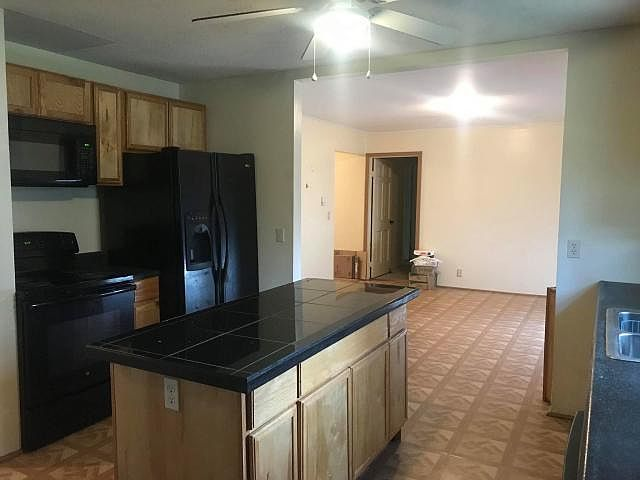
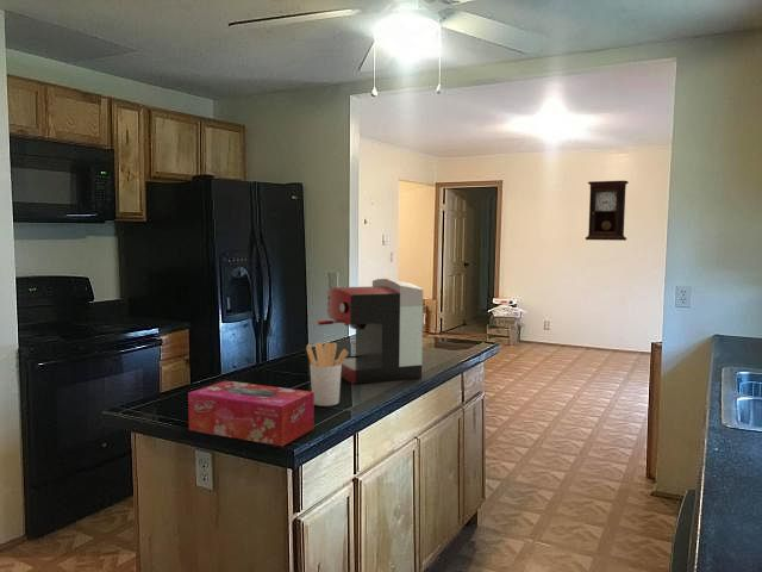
+ coffee maker (363, 327)
+ pendulum clock (606, 211)
+ utensil holder (325, 371)
+ tissue box (251, 410)
